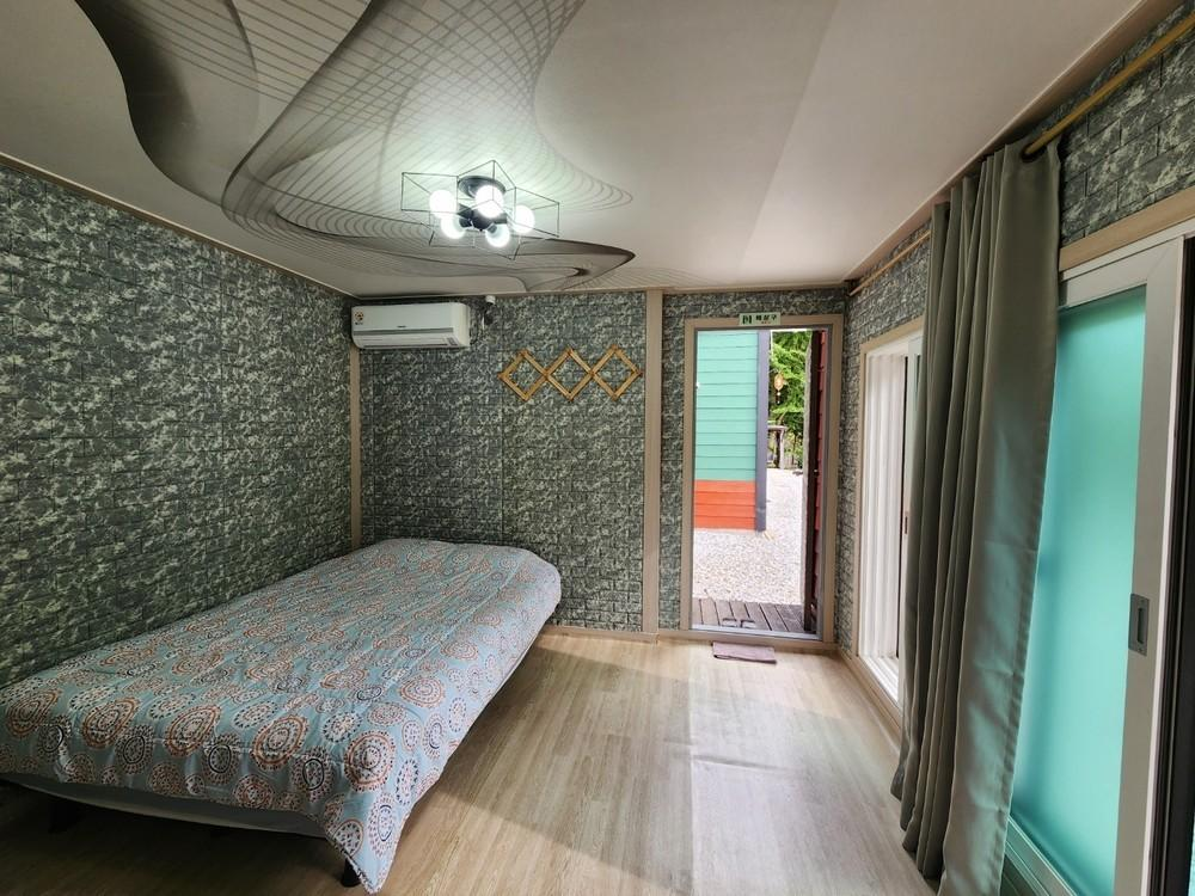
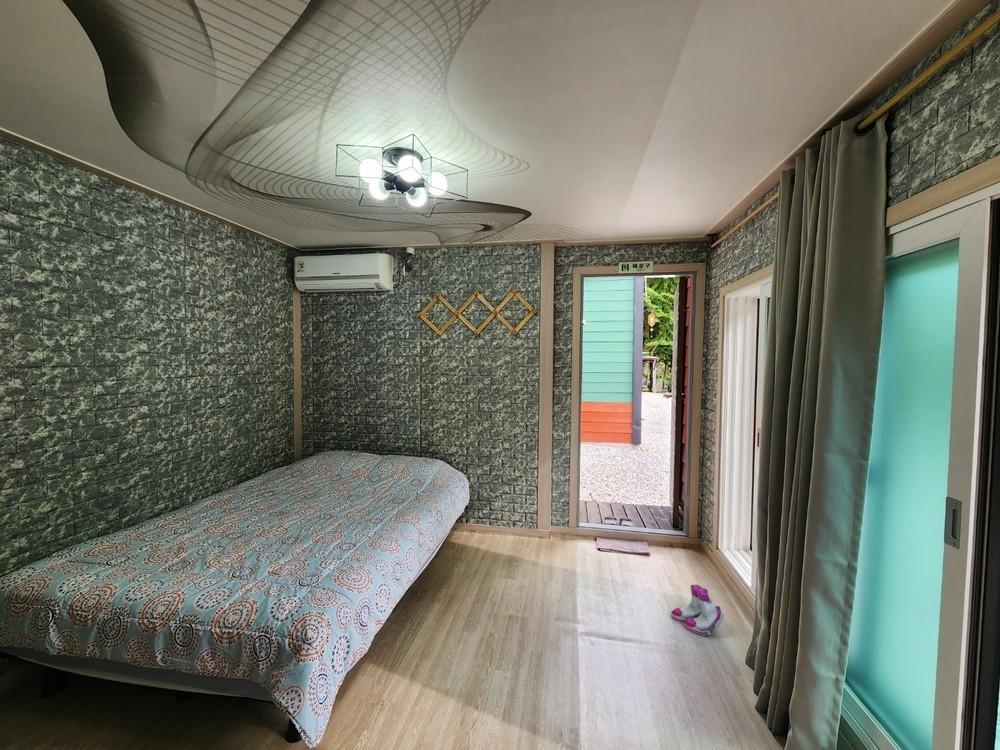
+ boots (696, 605)
